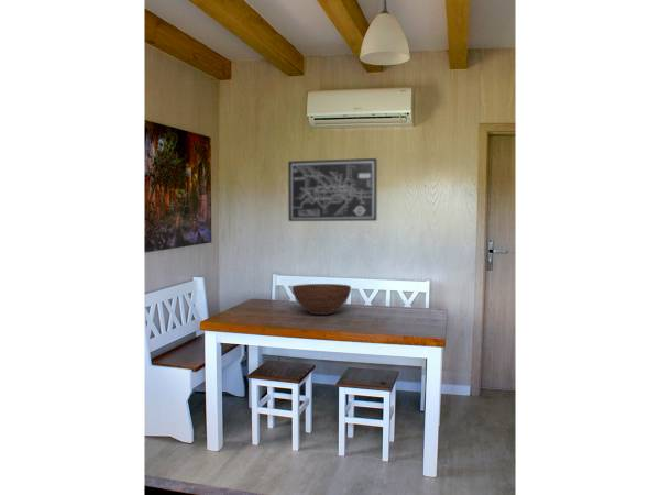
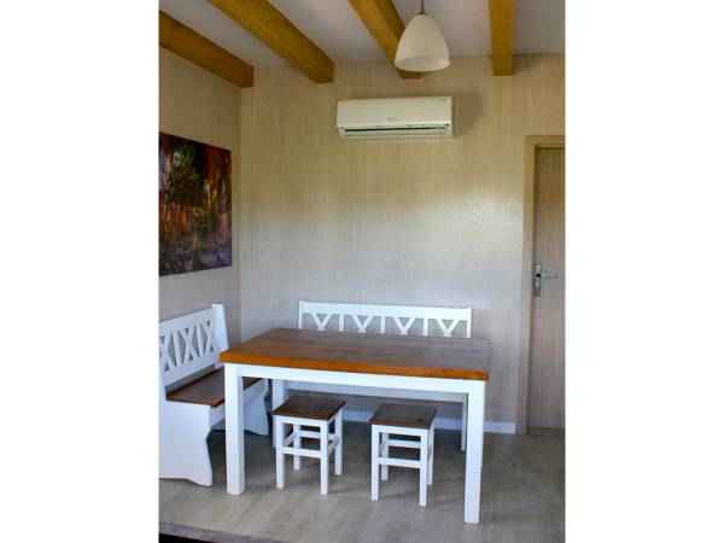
- fruit bowl (321, 299)
- wall art (331, 190)
